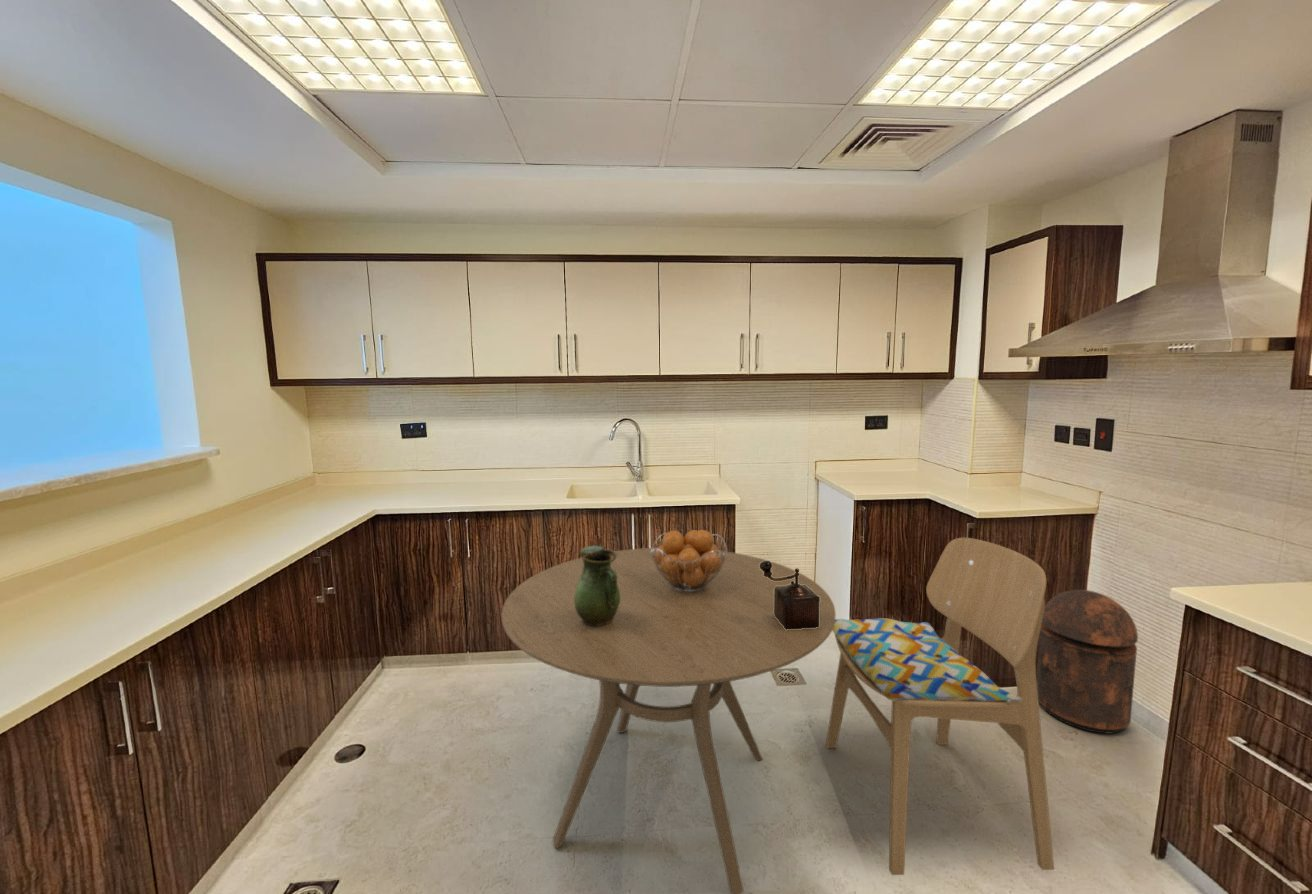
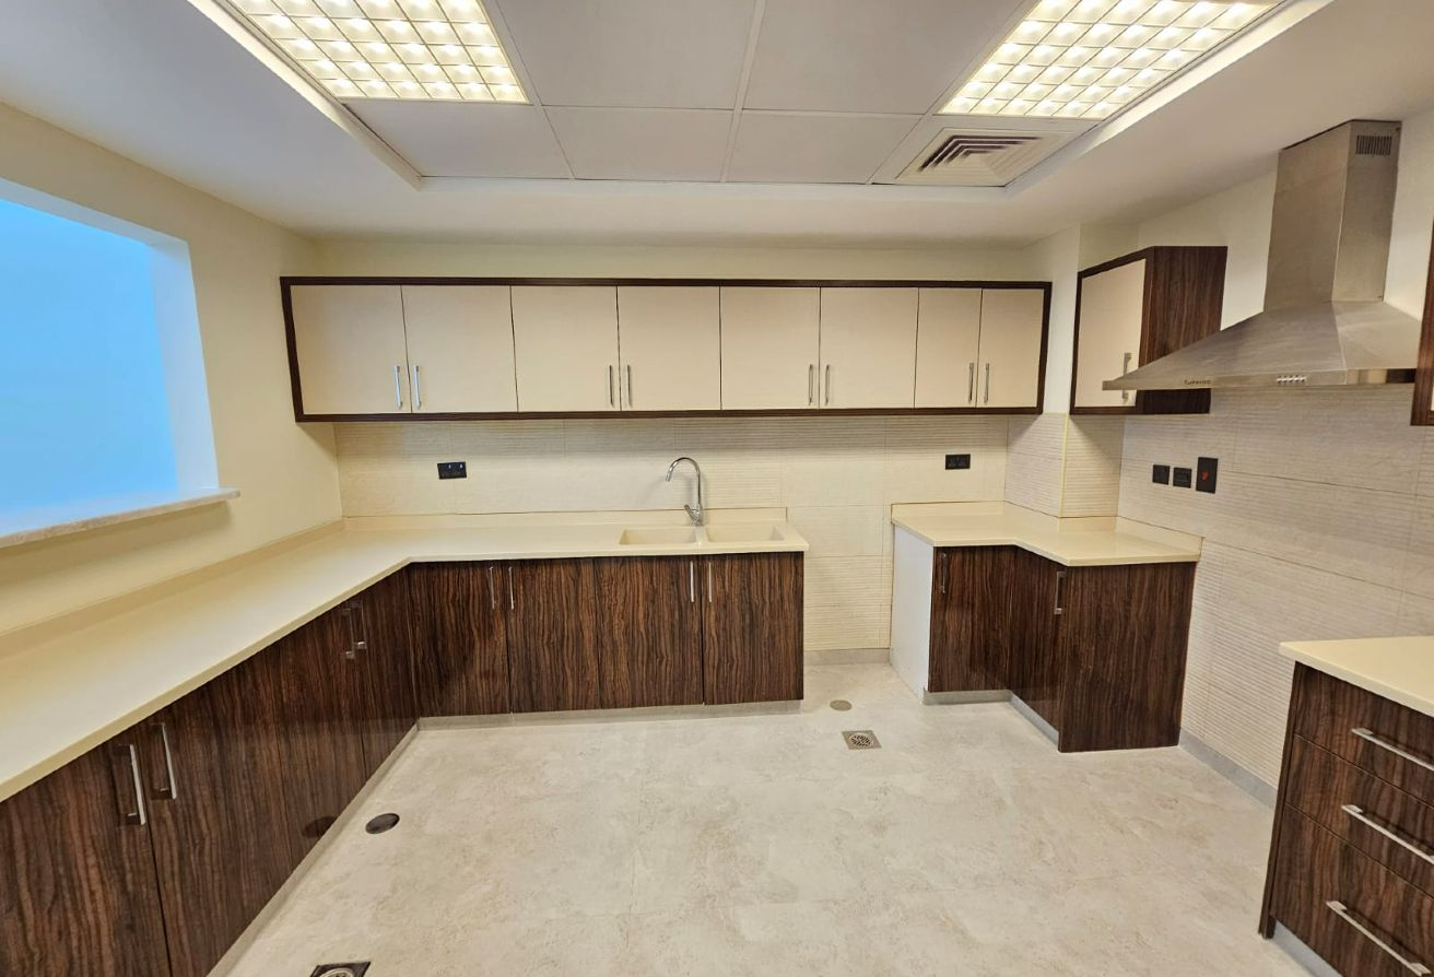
- dining chair (928, 678)
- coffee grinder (787, 591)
- pitcher (596, 585)
- dining table (668, 706)
- trash can (1085, 652)
- fruit basket (688, 557)
